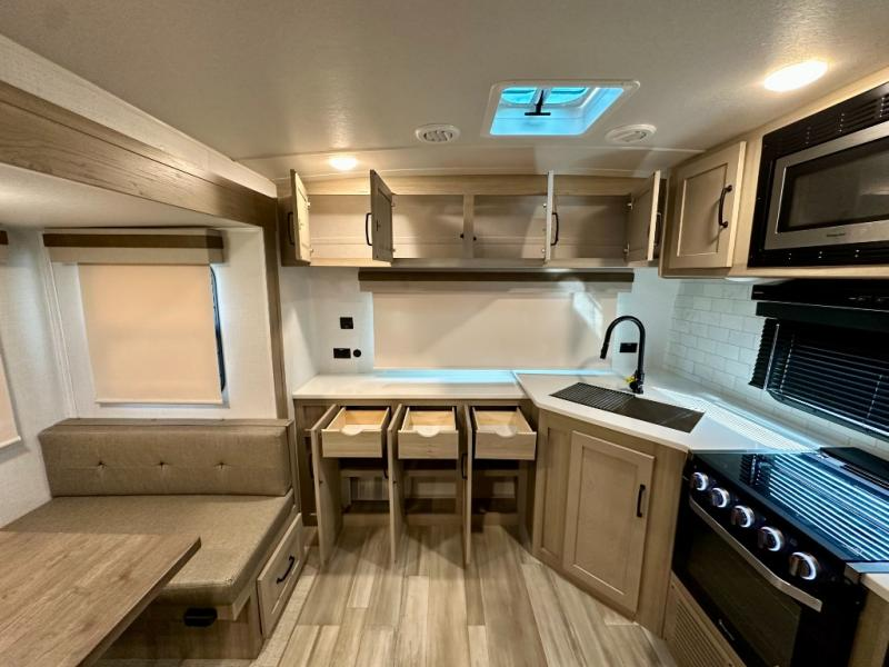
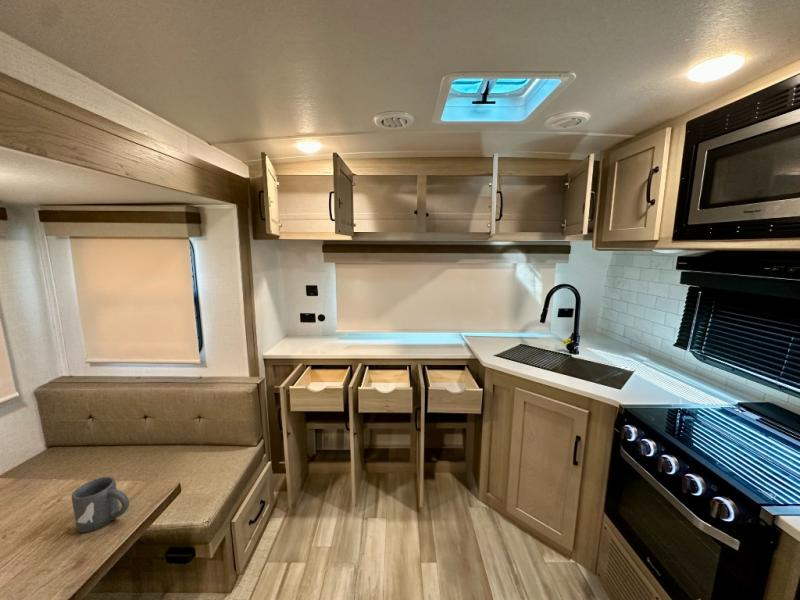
+ mug (102, 503)
